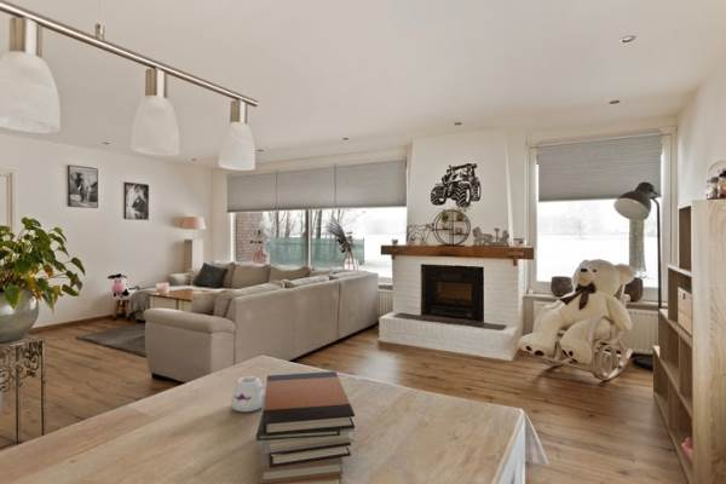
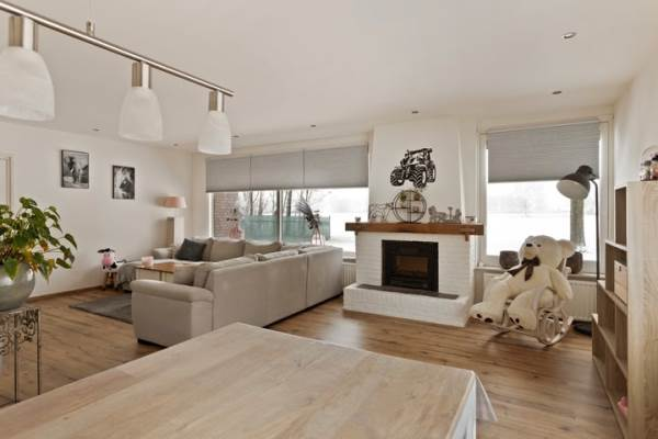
- mug (253, 392)
- book stack (302, 424)
